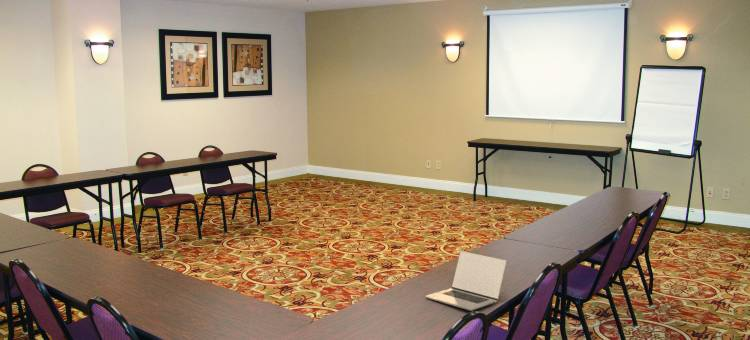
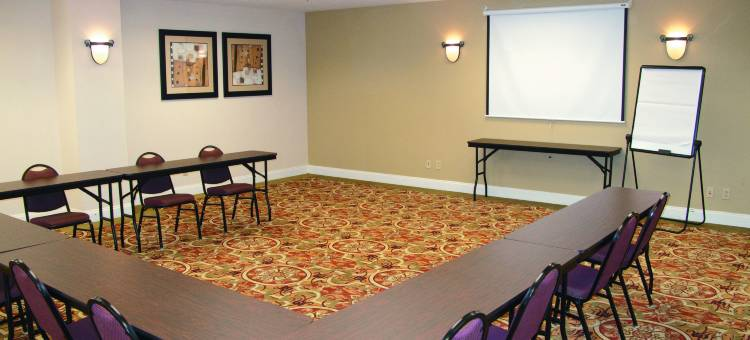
- laptop (465, 279)
